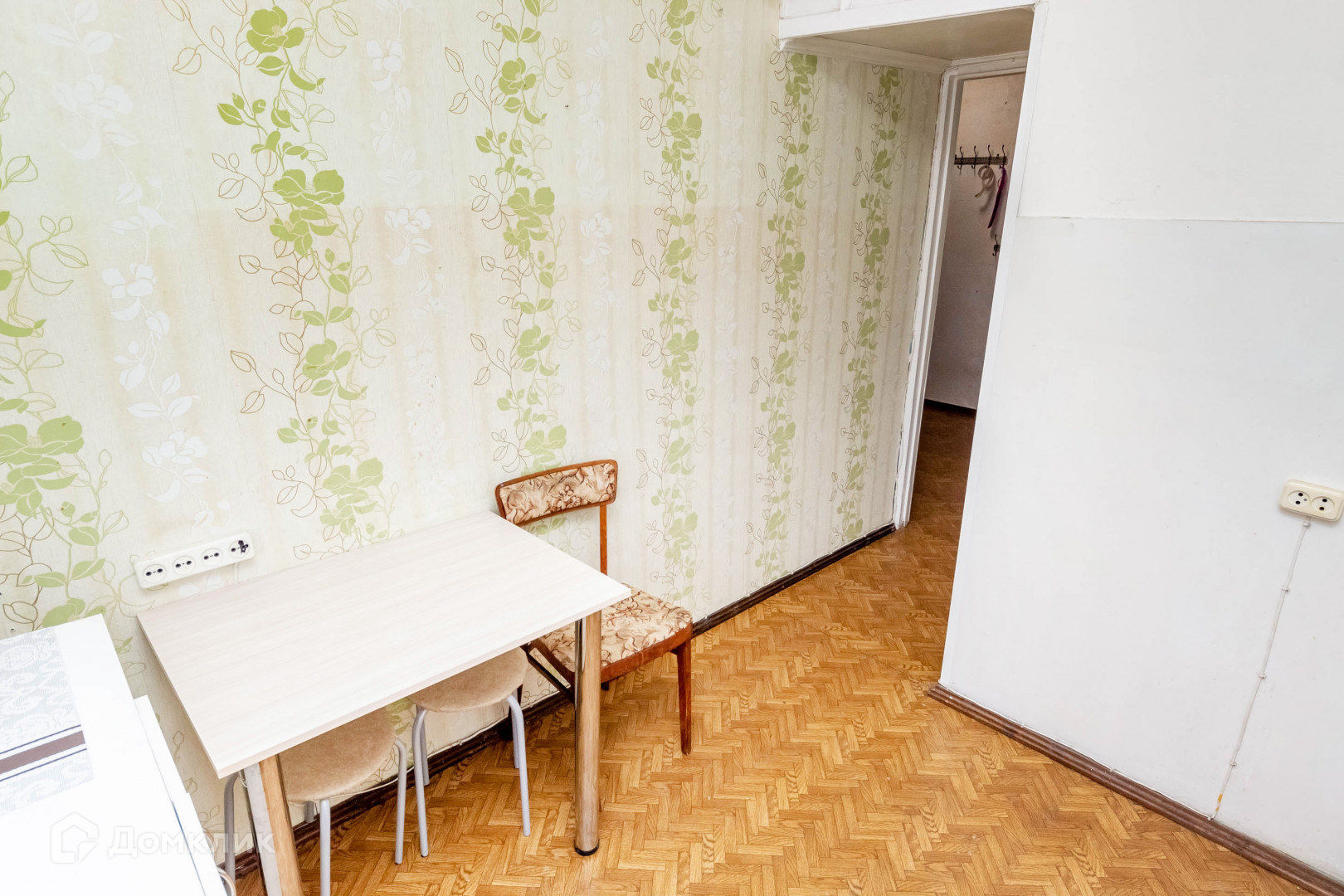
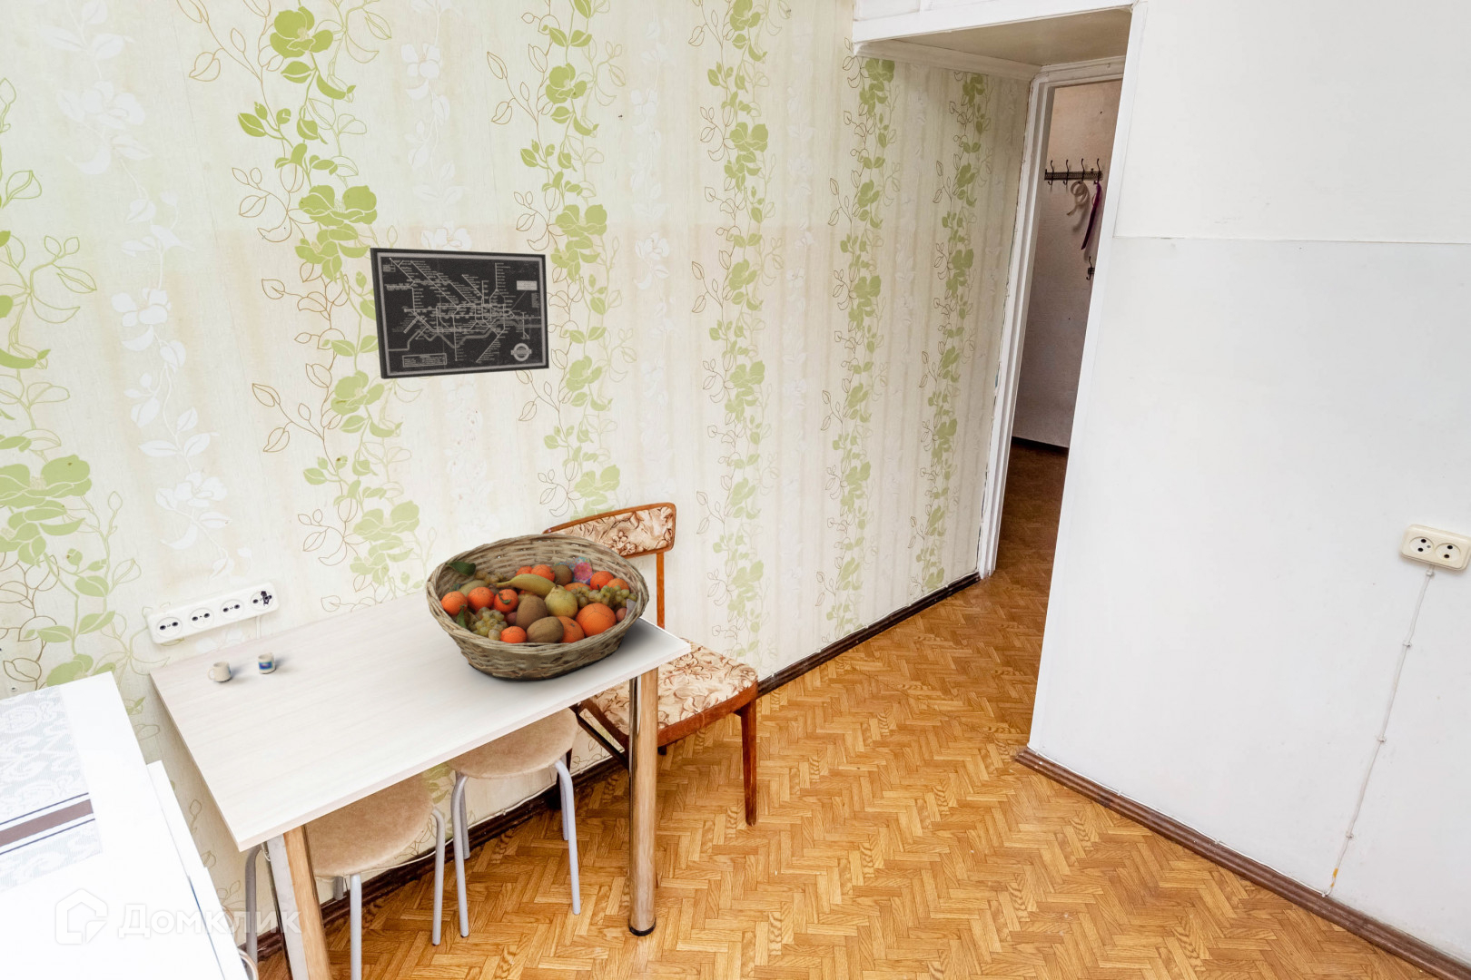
+ fruit basket (541, 604)
+ wall art (466, 313)
+ mug (230, 673)
